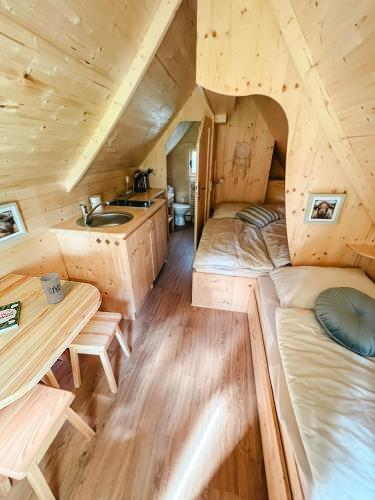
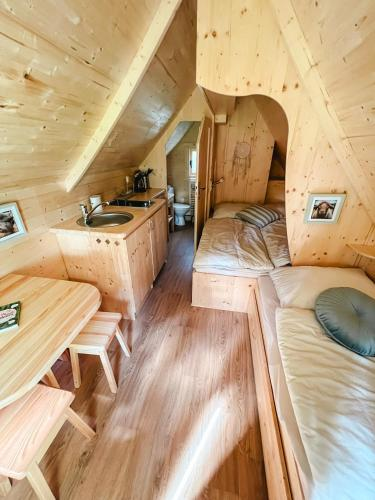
- cup (52, 288)
